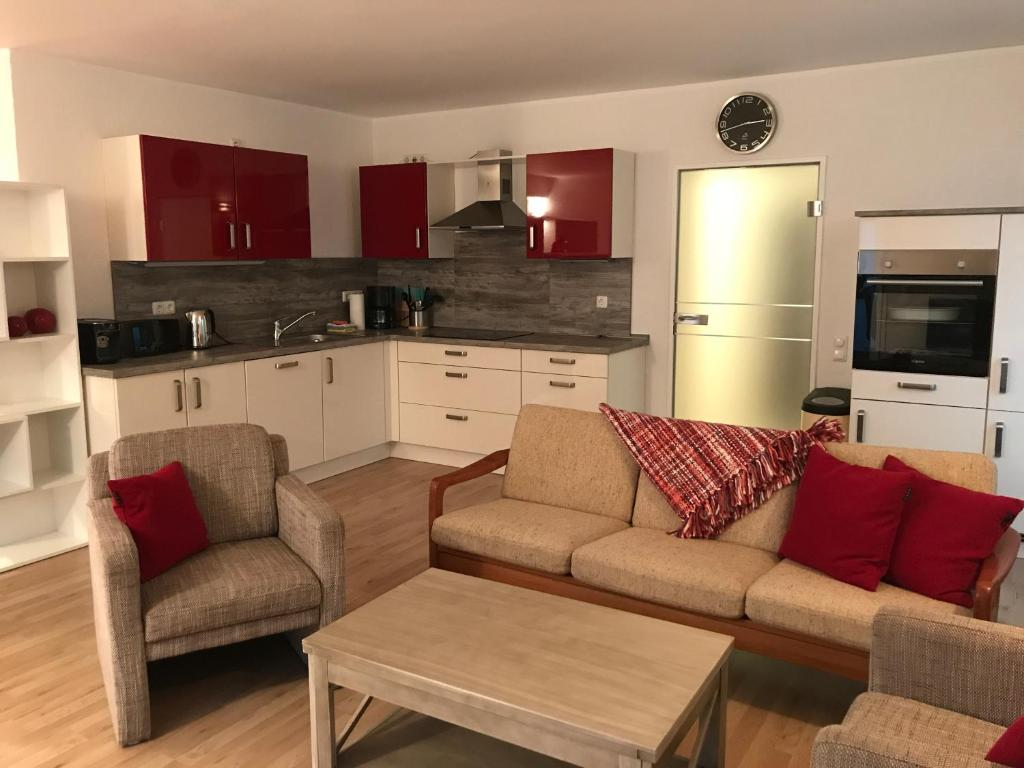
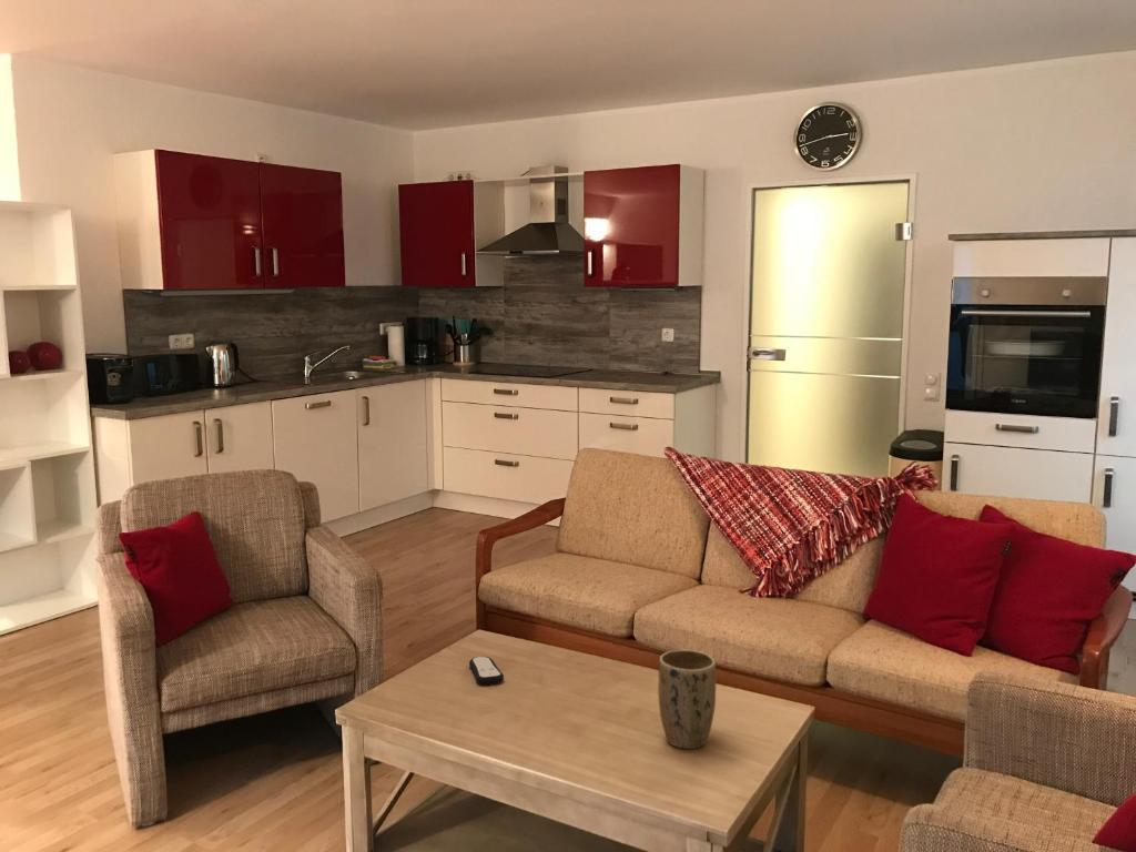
+ plant pot (687, 699)
+ remote control (485, 669)
